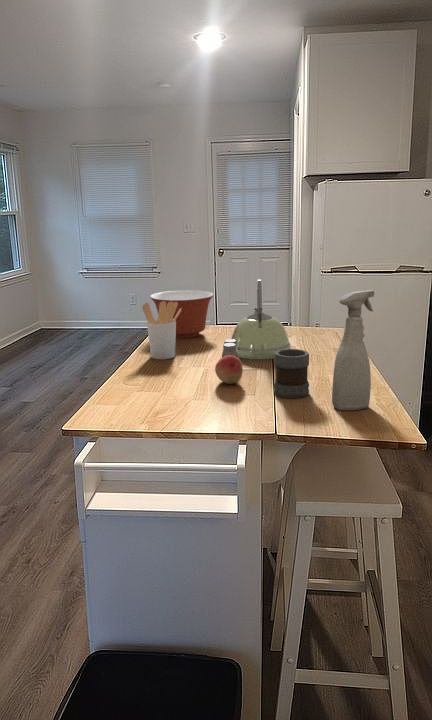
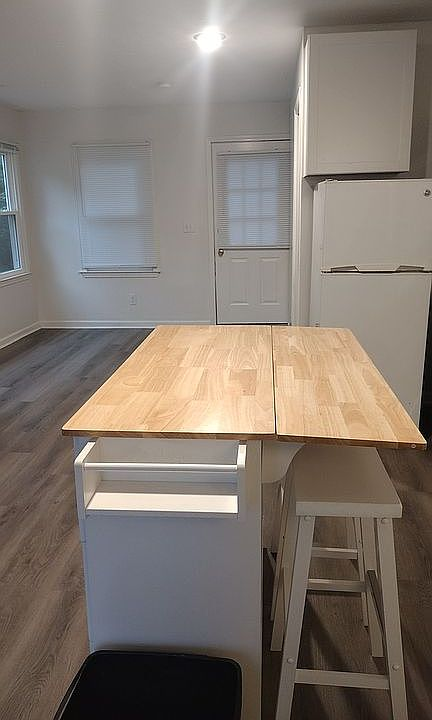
- kettle (259, 315)
- spray bottle (352, 350)
- mug (290, 370)
- utensil holder (164, 328)
- mixing bowl (182, 314)
- fruit (229, 369)
- salt and pepper shaker (230, 354)
